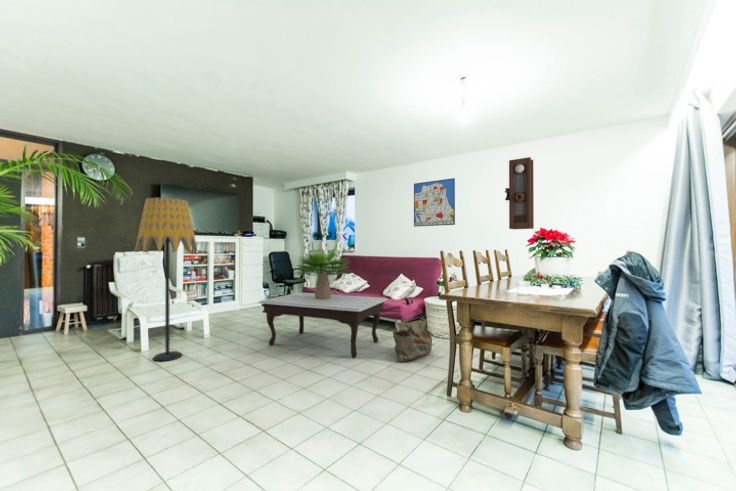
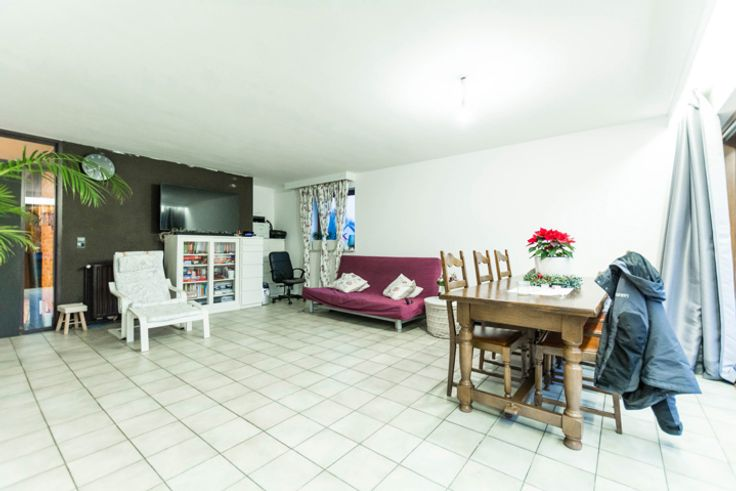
- potted plant (322, 272)
- coffee table (324, 318)
- pendulum clock (517, 194)
- wall art (433, 203)
- bag (413, 337)
- floor lamp (167, 278)
